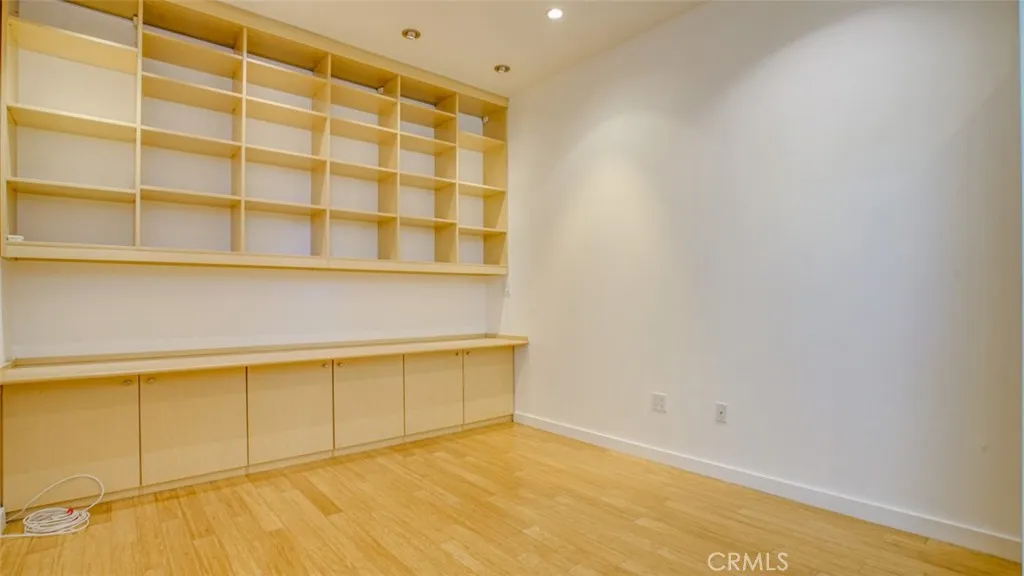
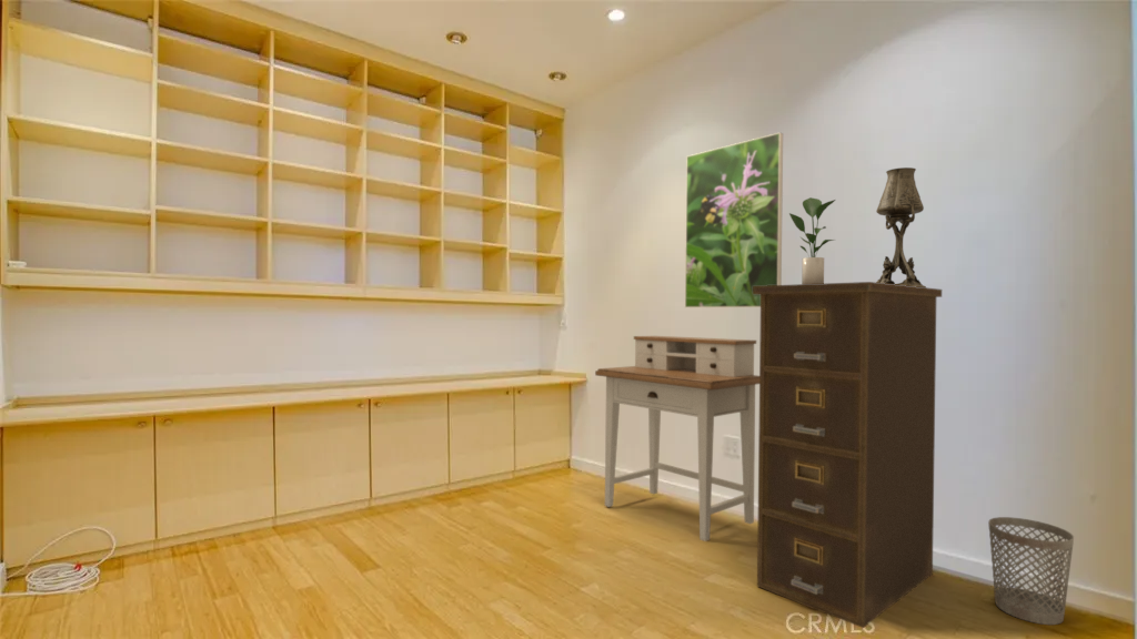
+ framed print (730, 226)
+ potted plant (811, 239)
+ table lamp (898, 230)
+ wastebasket (1028, 569)
+ filing cabinet (847, 434)
+ desk (676, 413)
